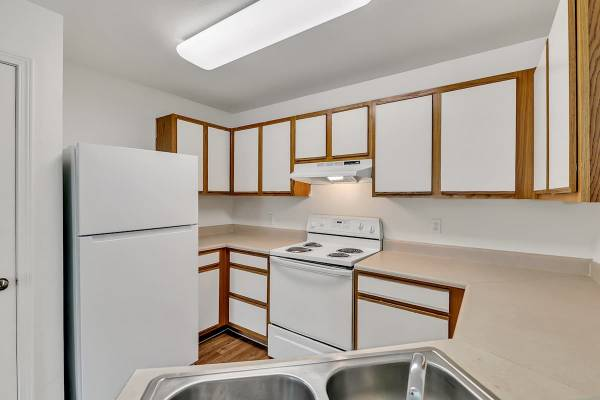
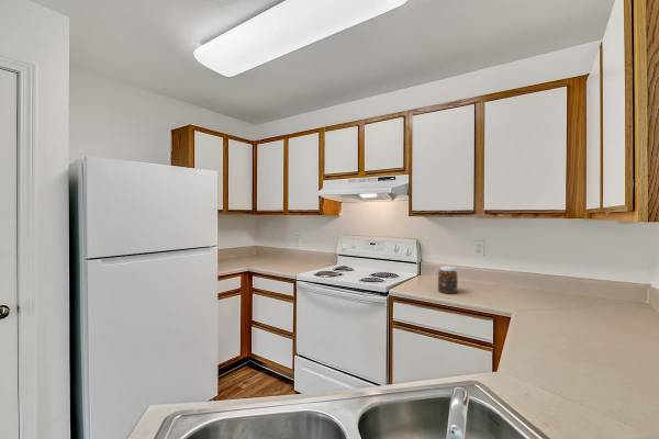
+ jar (447, 279)
